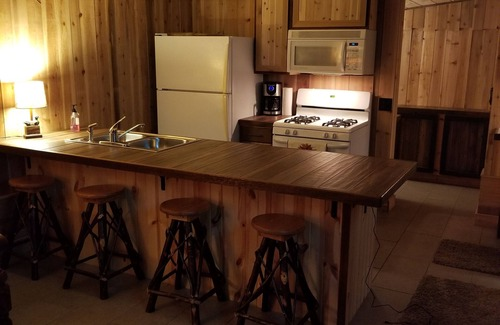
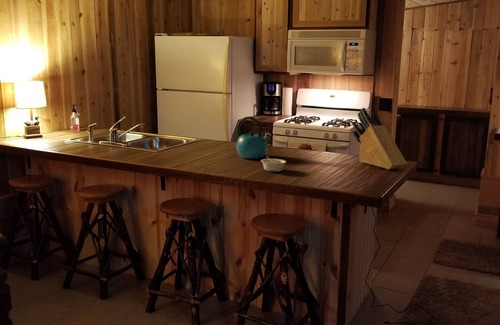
+ legume (272, 164)
+ kettle (253, 137)
+ knife block (378, 137)
